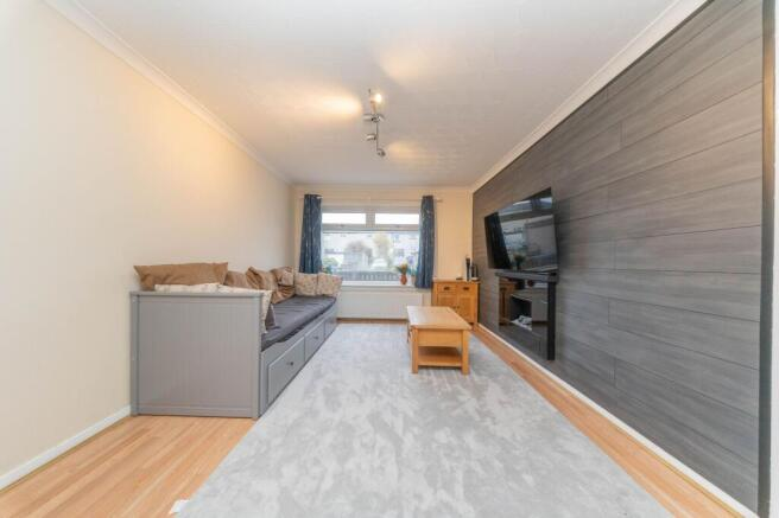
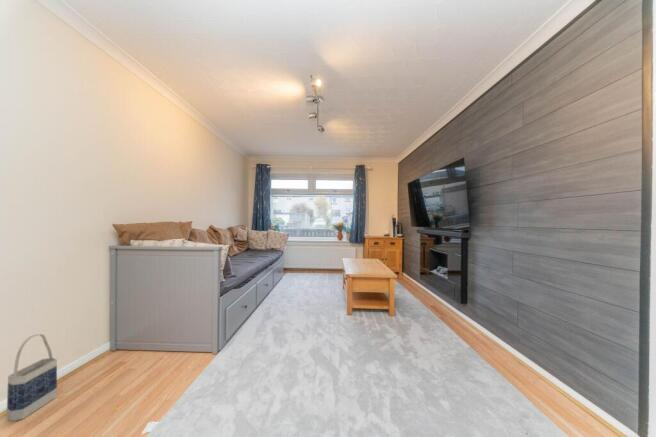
+ bag (33, 371)
